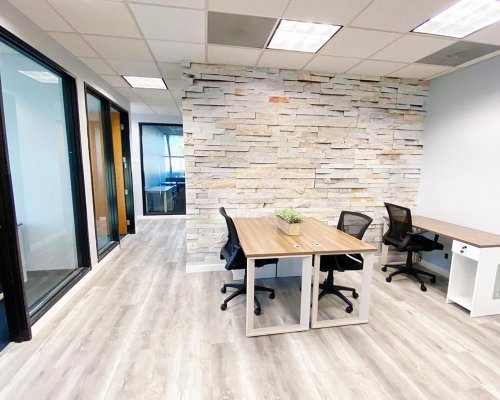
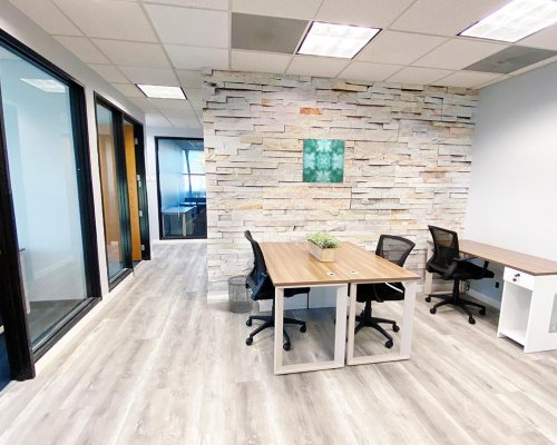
+ wall art (323, 161)
+ waste bin (241, 294)
